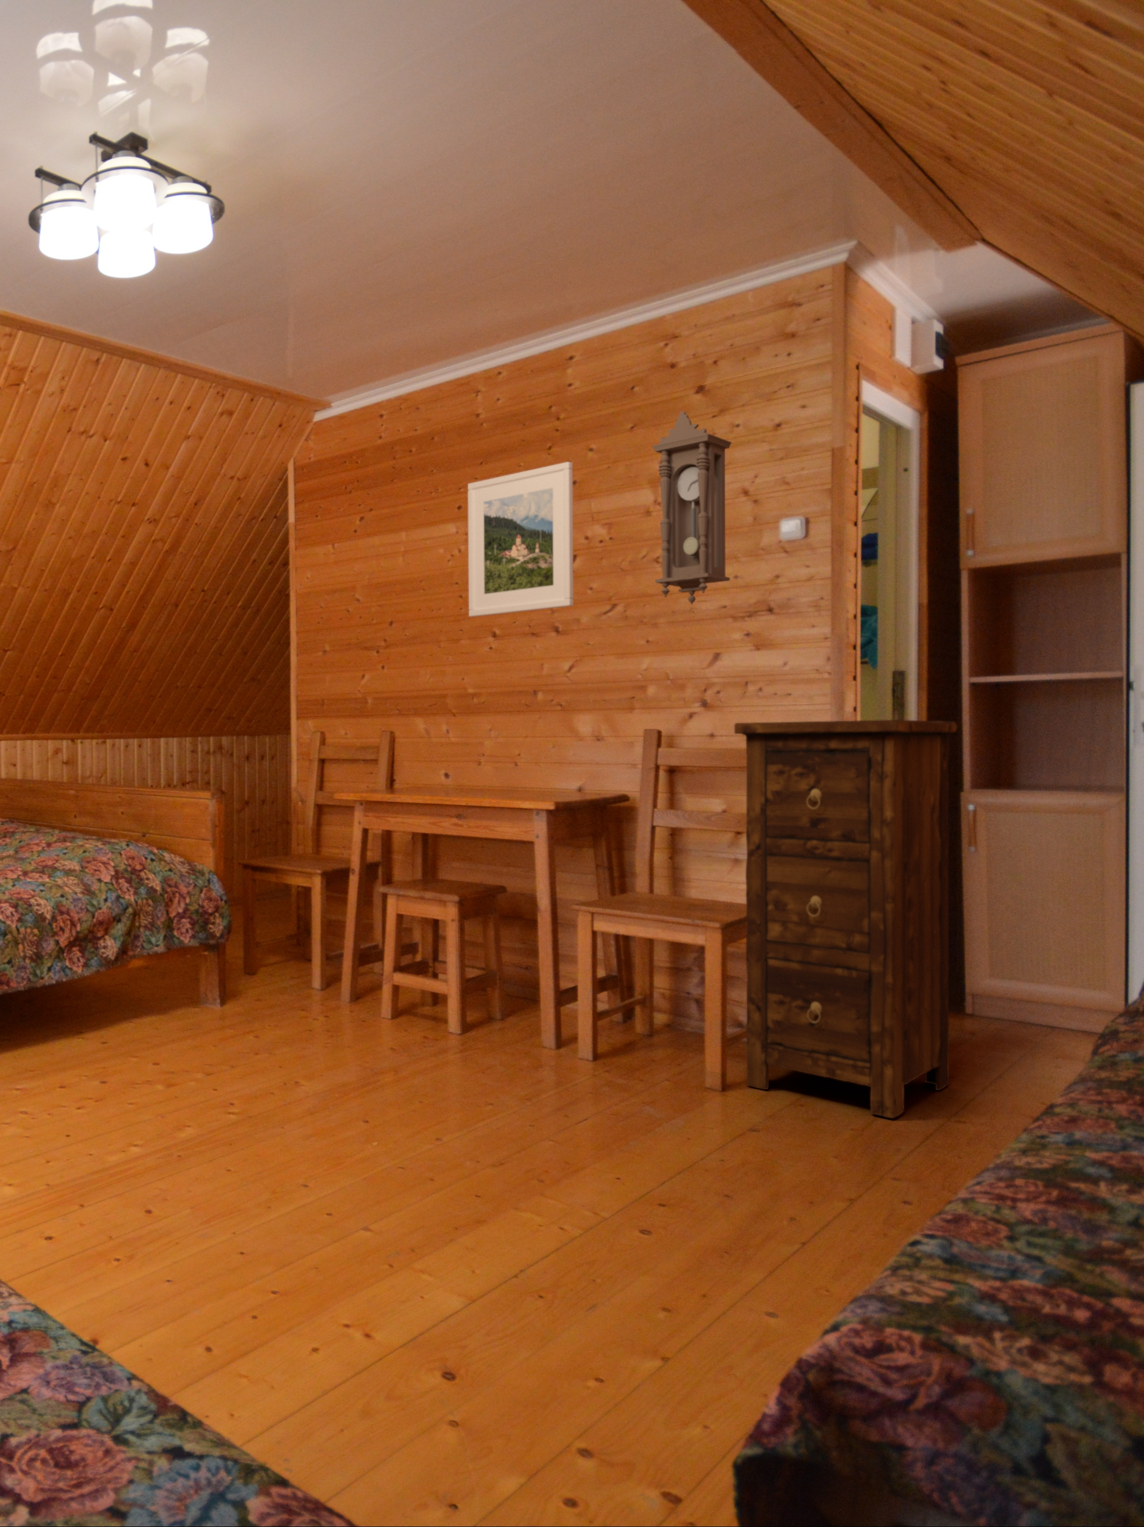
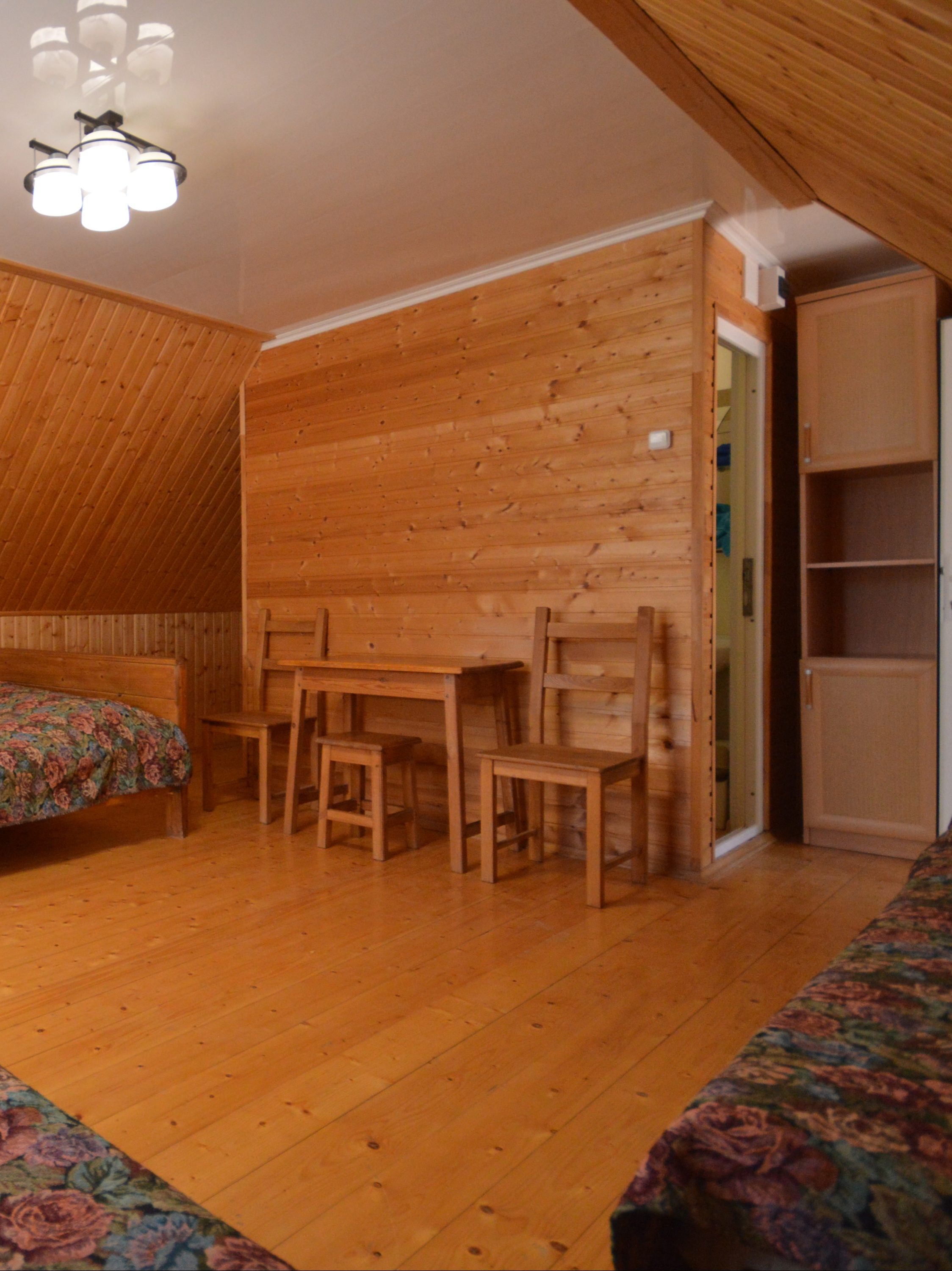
- pendulum clock (692, 509)
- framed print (519, 543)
- cabinet (845, 905)
